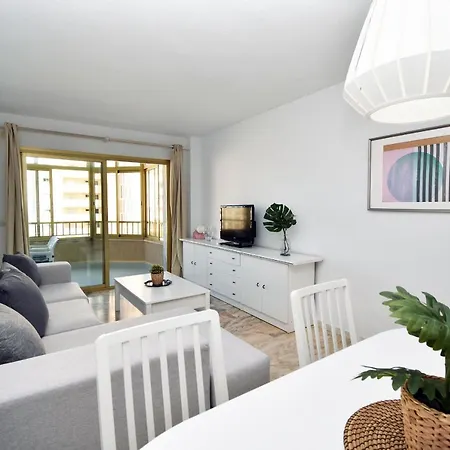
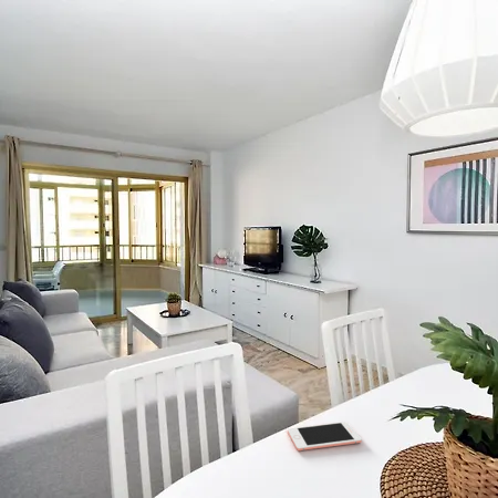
+ cell phone (323, 435)
